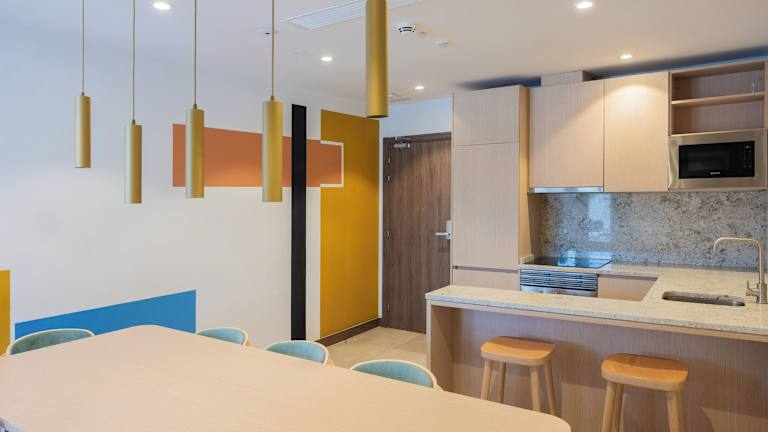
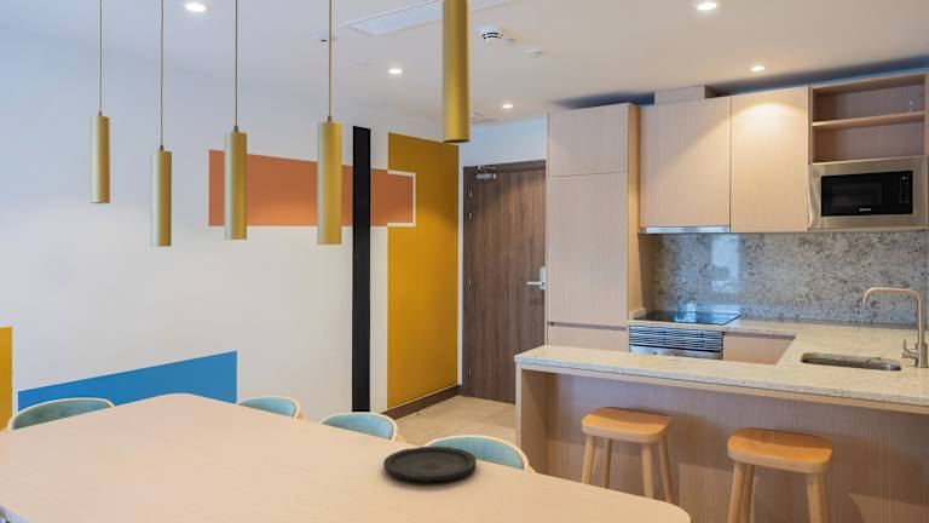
+ plate (429, 464)
